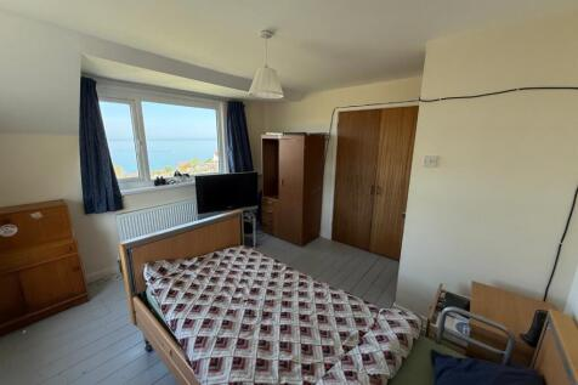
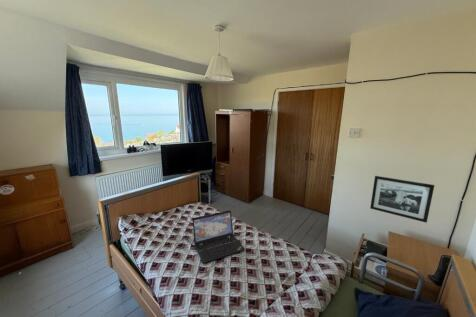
+ laptop (218, 234)
+ picture frame (399, 197)
